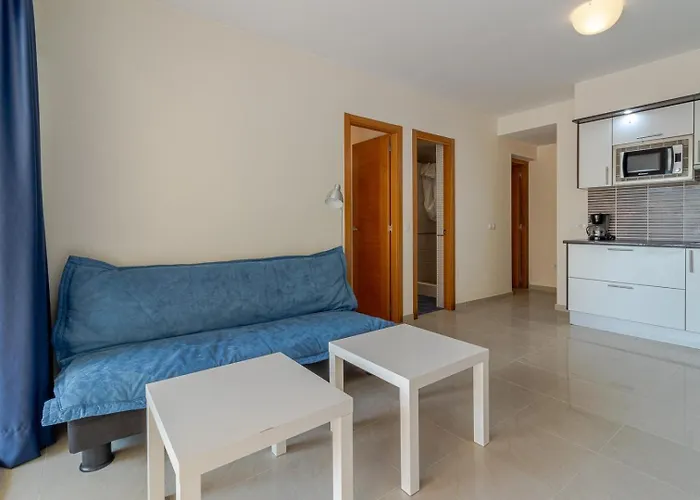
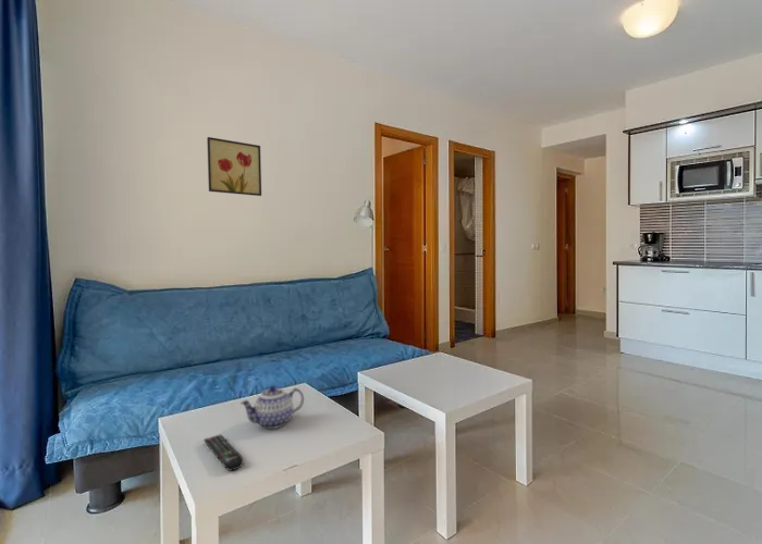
+ remote control (222, 450)
+ teapot (273, 404)
+ wall art (234, 168)
